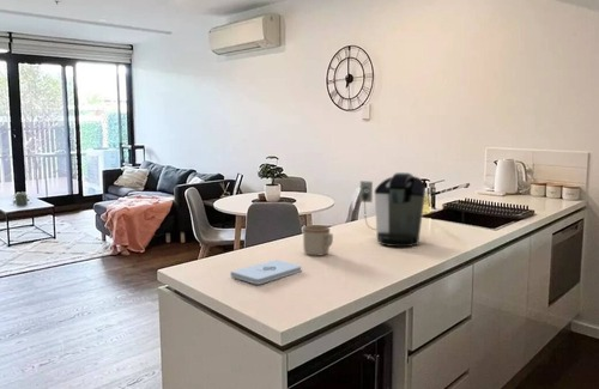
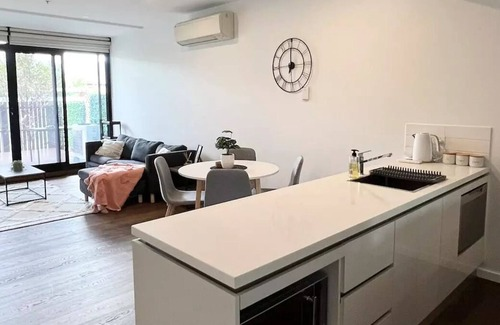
- mug (319, 241)
- coffee maker (387, 206)
- notepad (267, 271)
